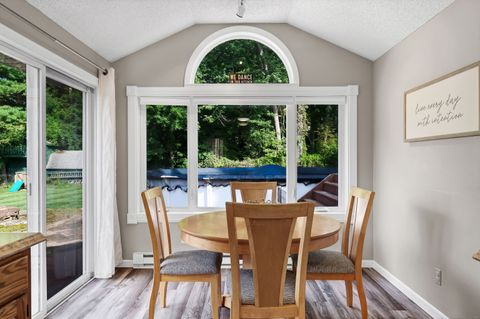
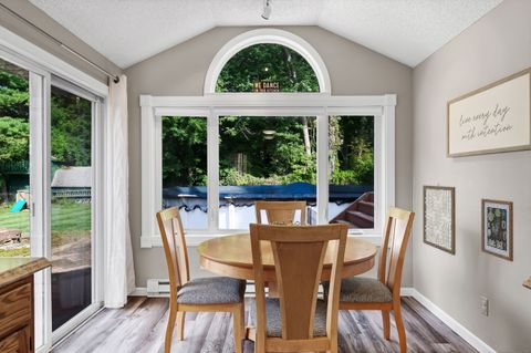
+ wall art (496, 228)
+ wall art (438, 216)
